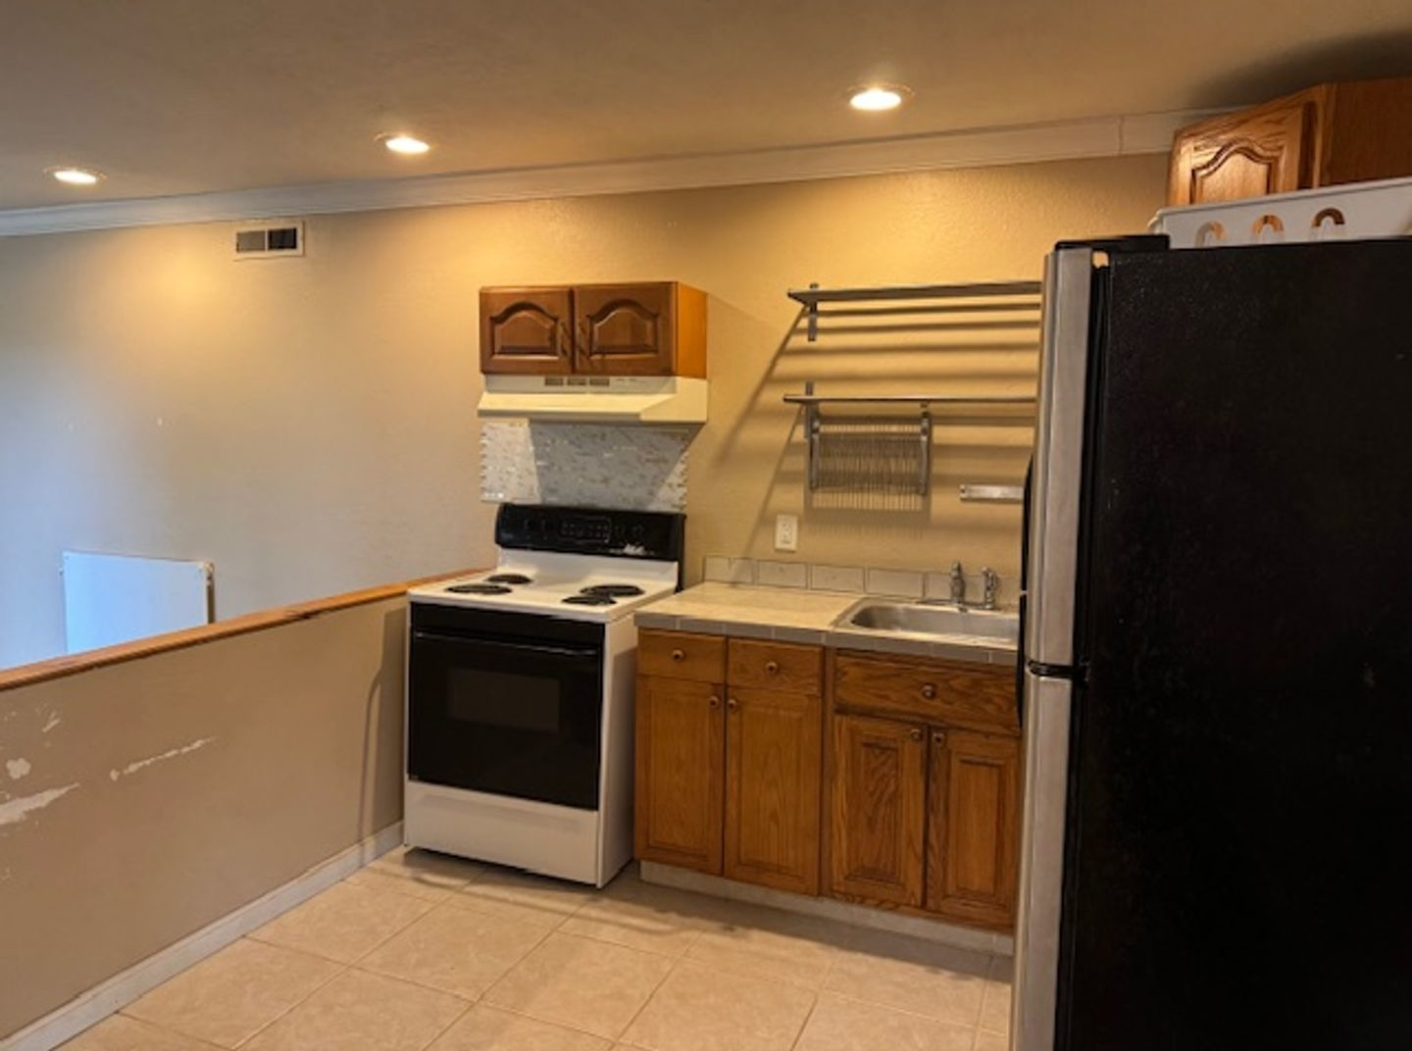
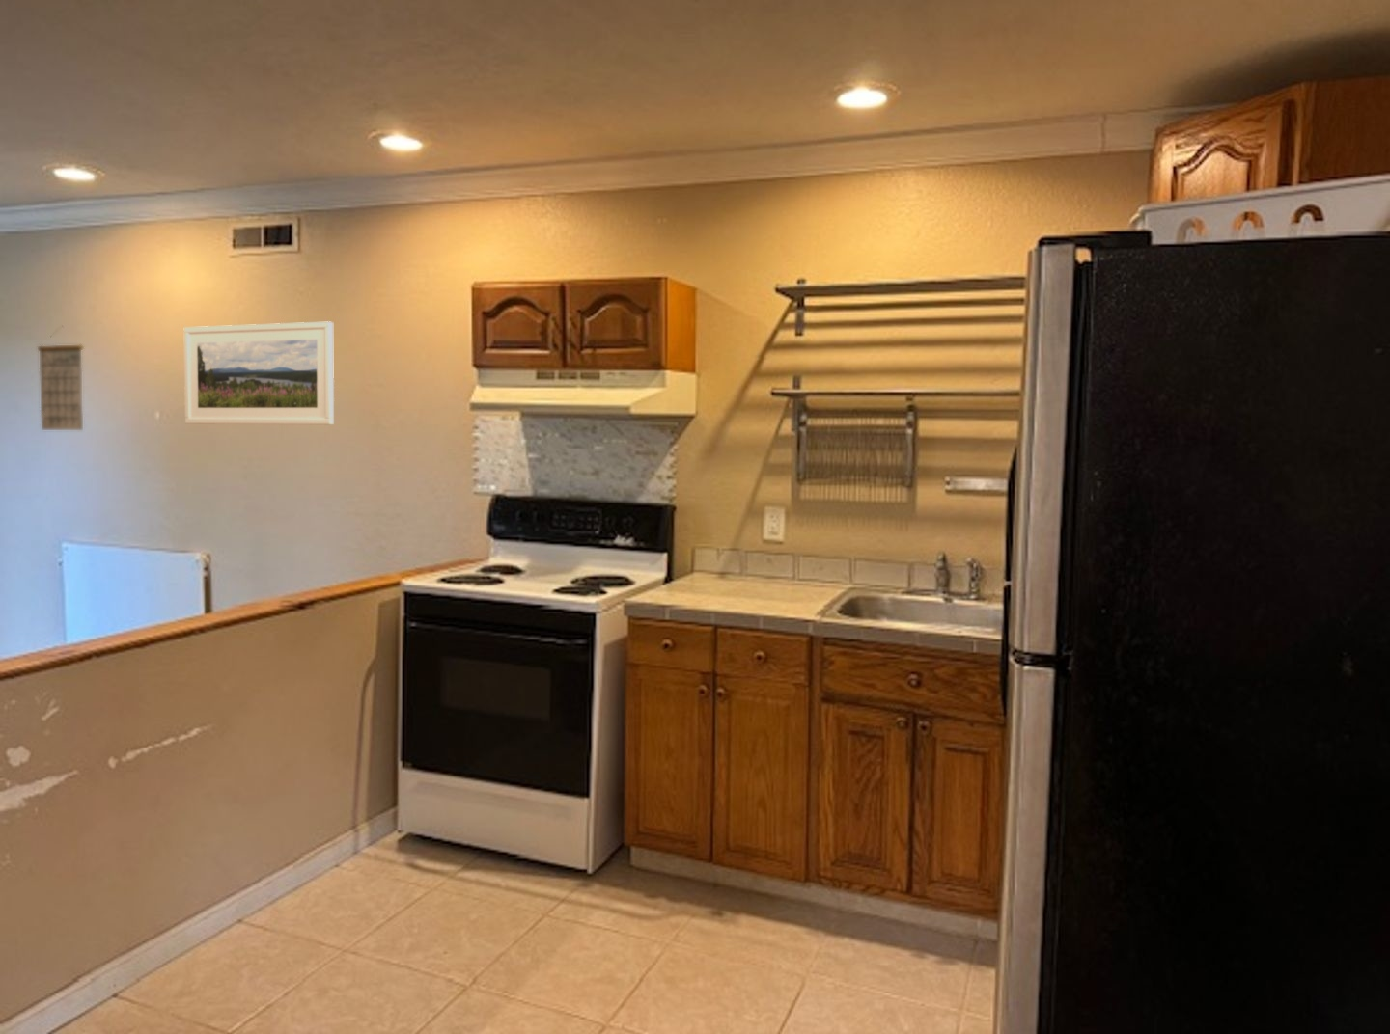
+ calendar (61, 377)
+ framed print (255, 375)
